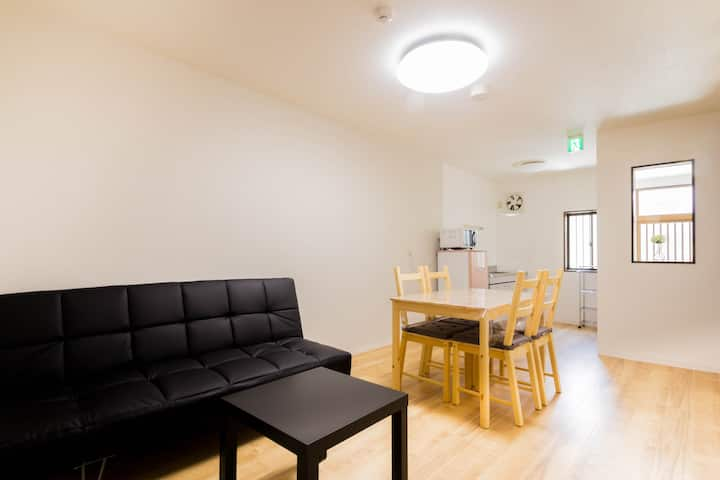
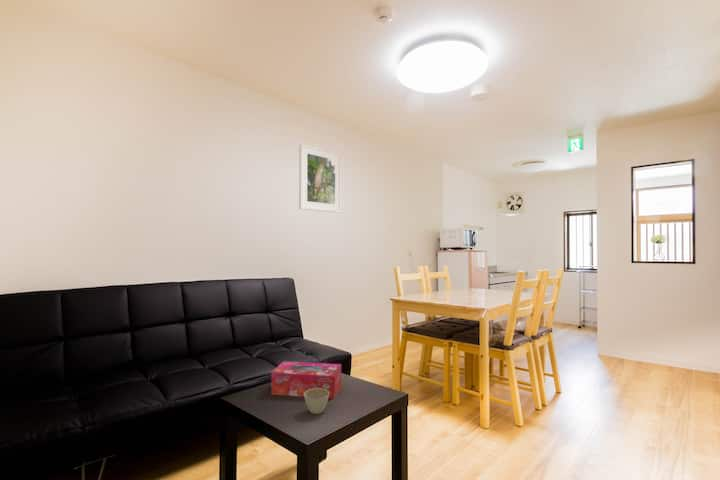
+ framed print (321, 179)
+ tissue box (307, 378)
+ flower pot (316, 402)
